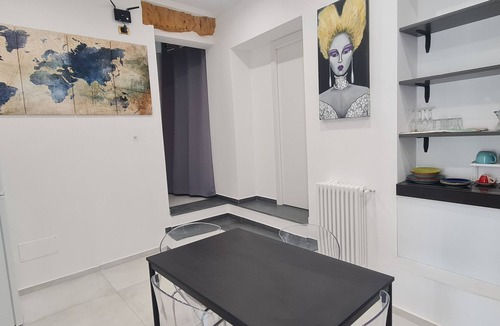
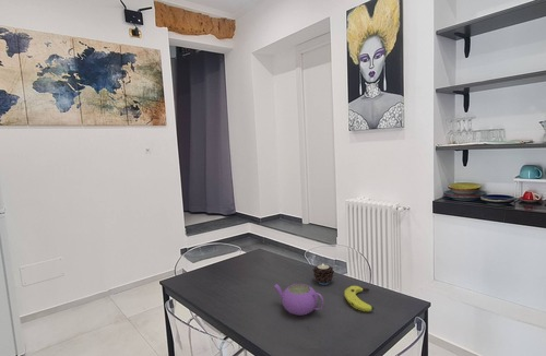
+ teapot (298, 299)
+ candle (323, 272)
+ banana (359, 299)
